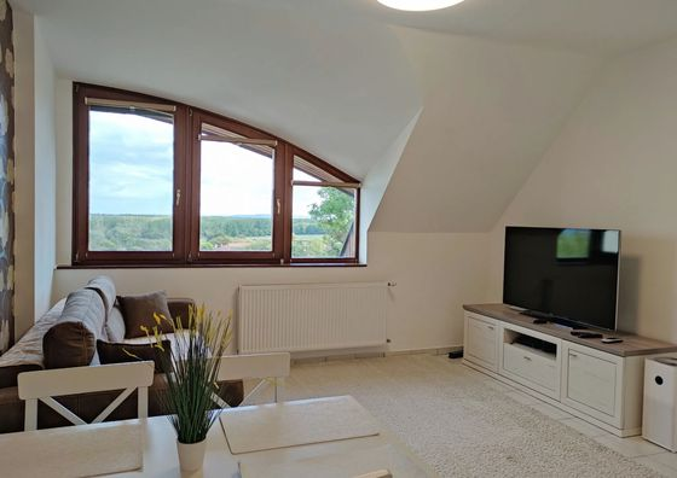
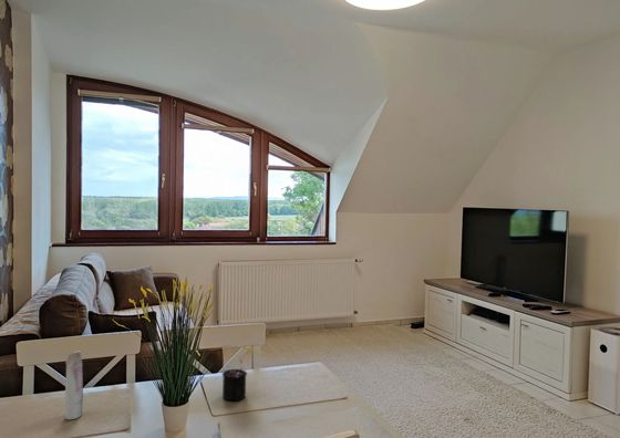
+ candle (234, 378)
+ candle (73, 383)
